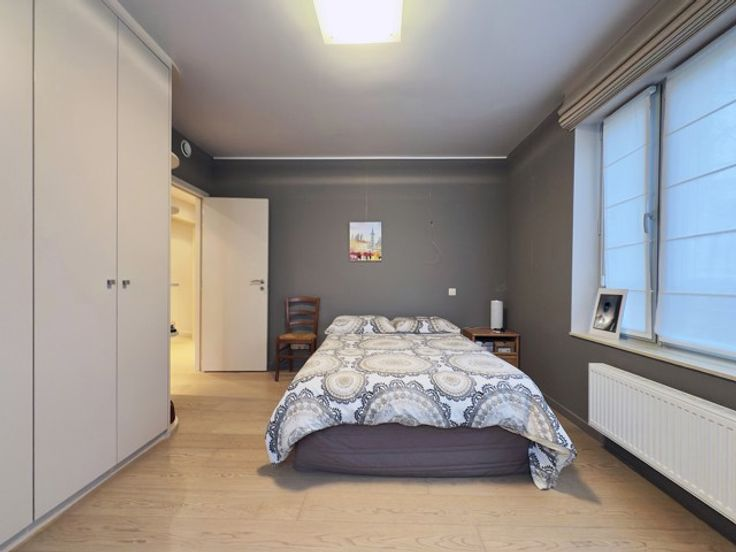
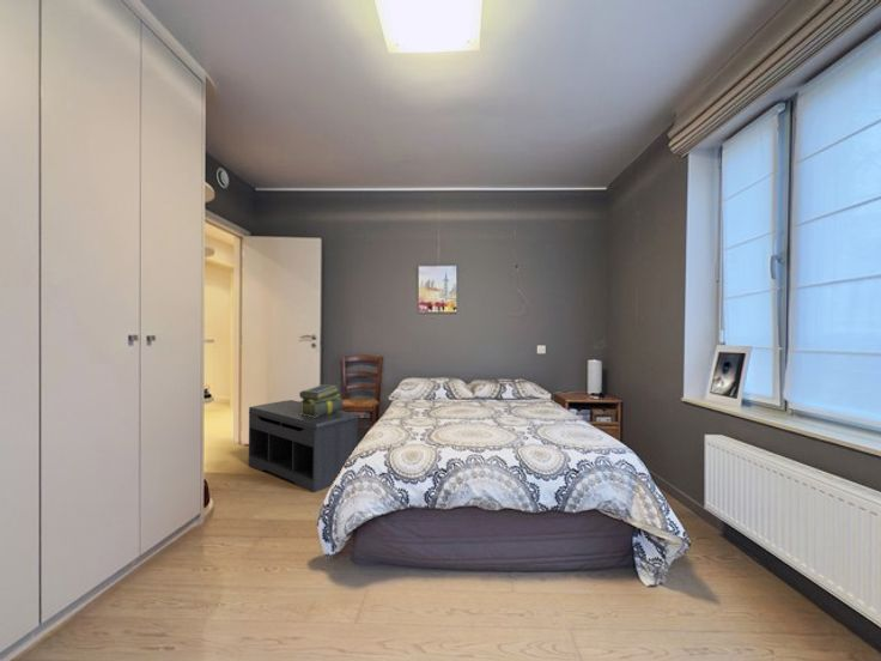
+ bench (300, 439)
+ stack of books (321, 399)
